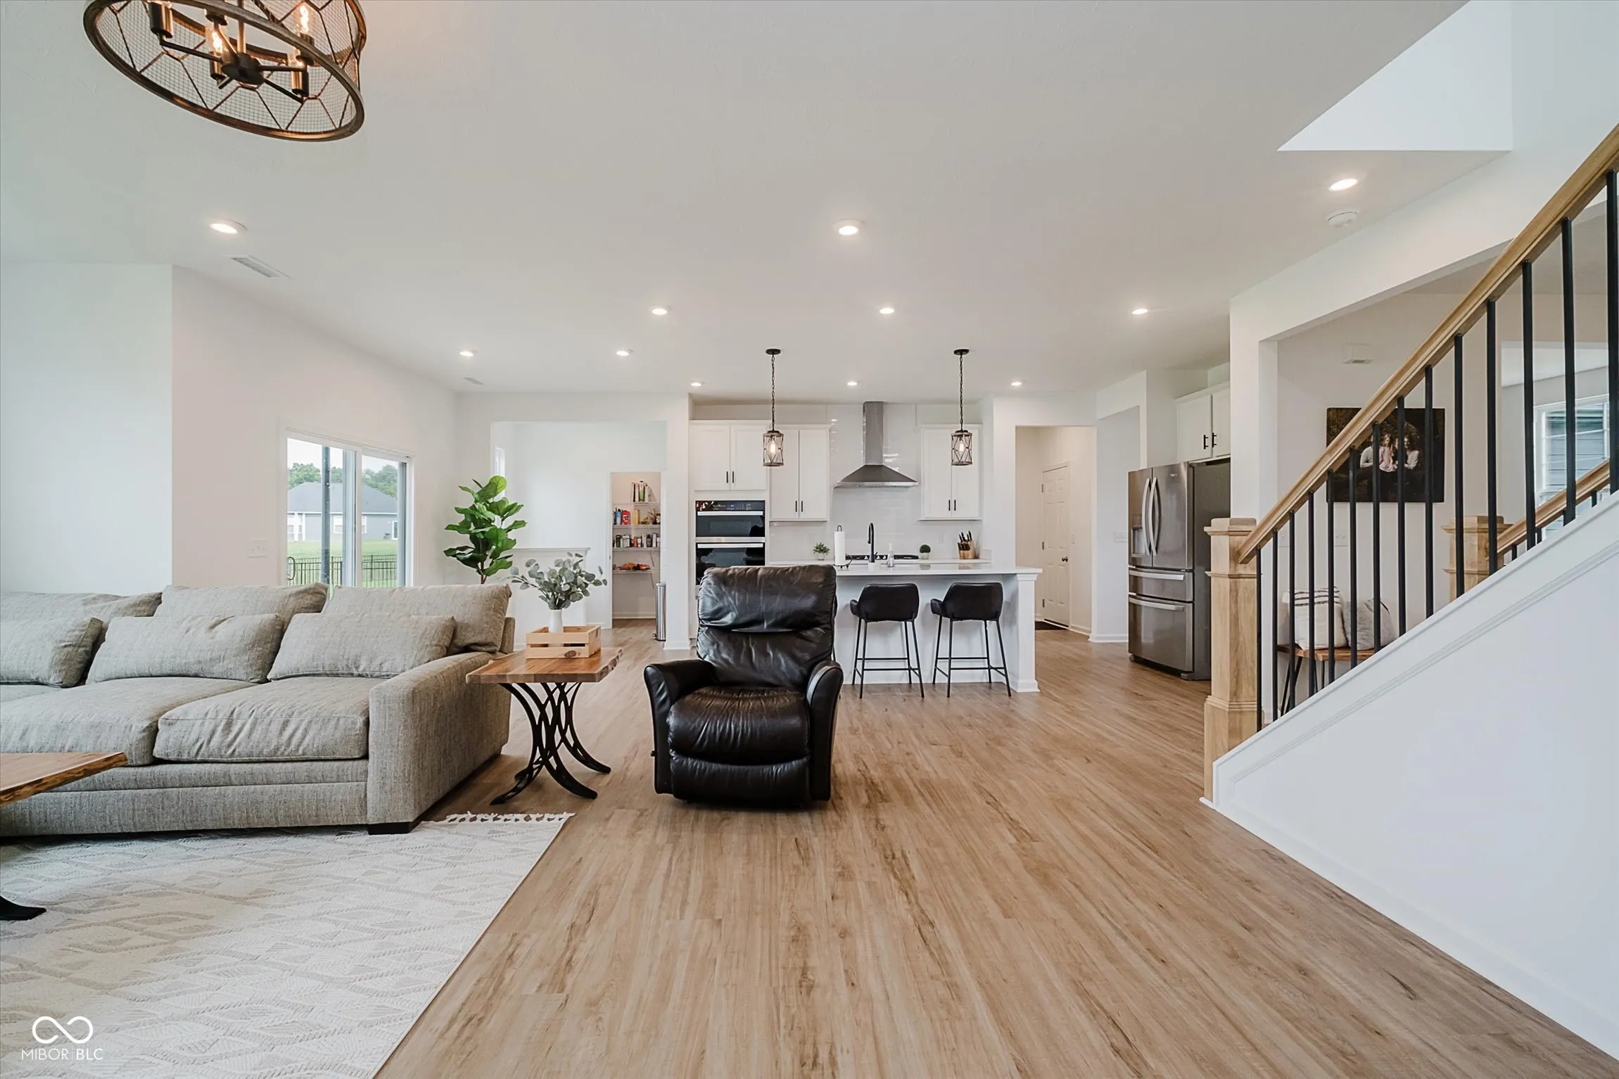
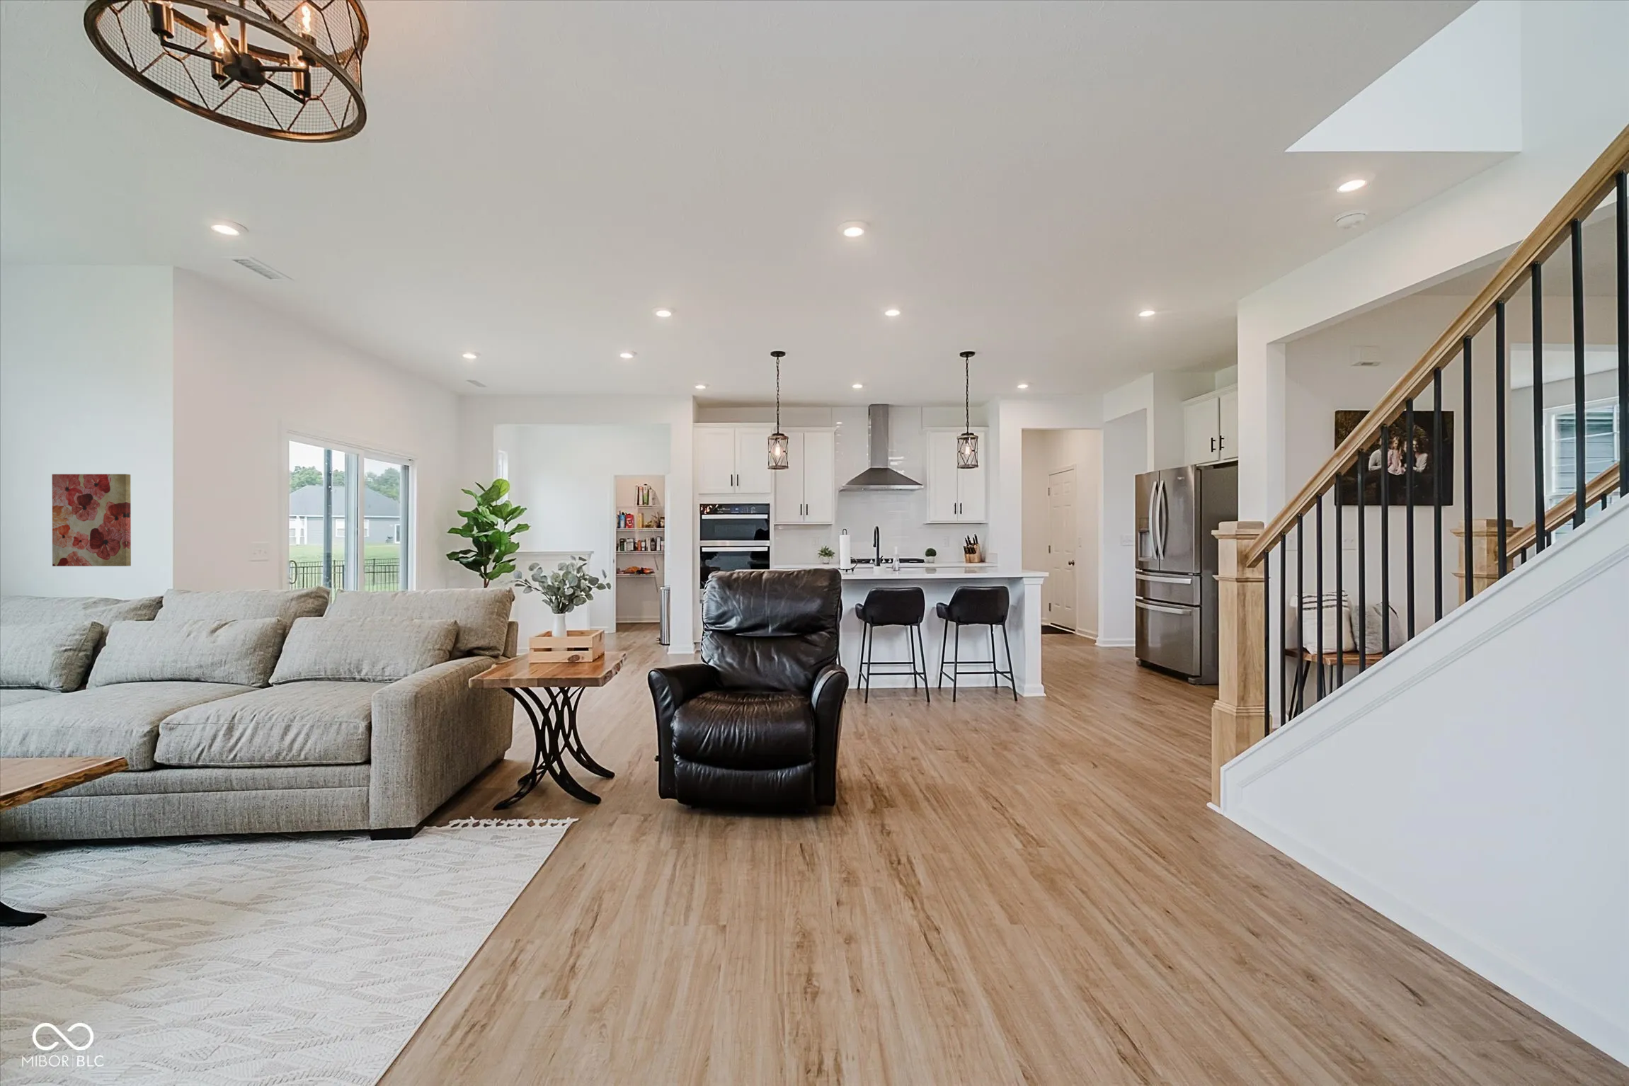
+ wall art (91, 520)
